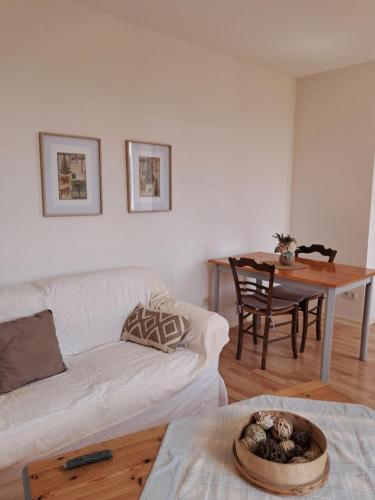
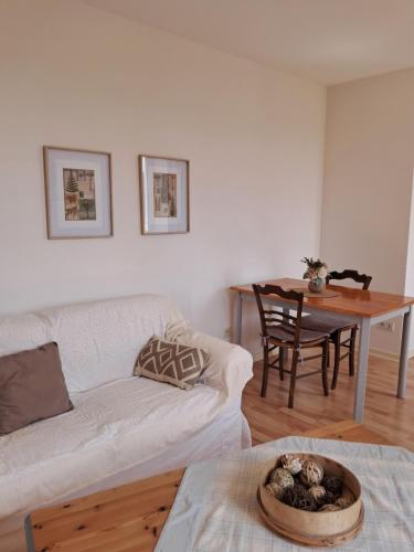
- remote control (88, 459)
